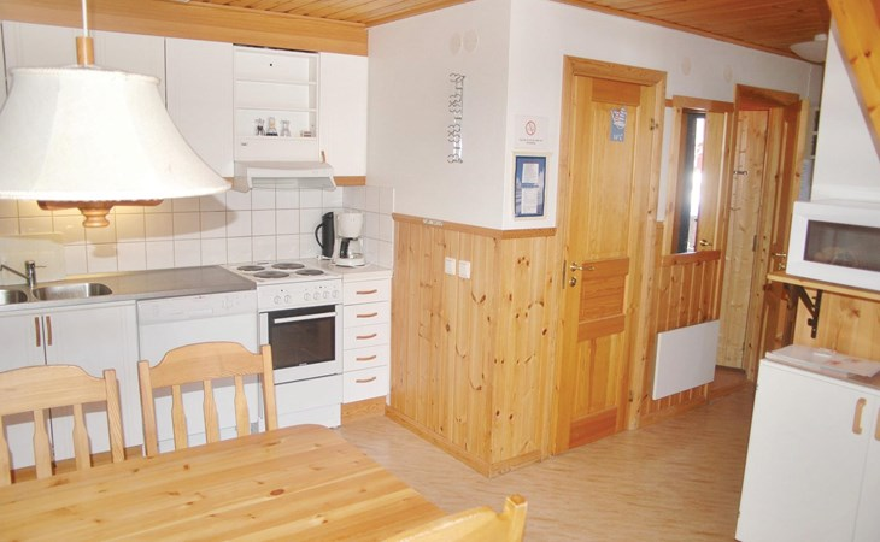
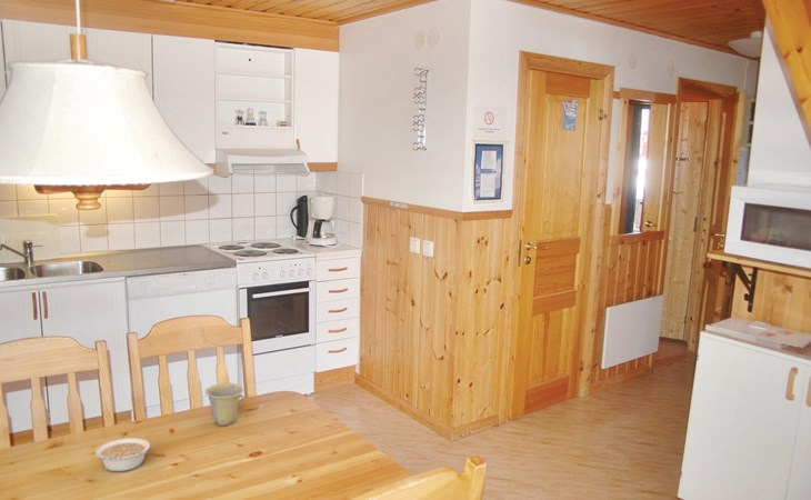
+ legume (126, 453)
+ cup (224, 406)
